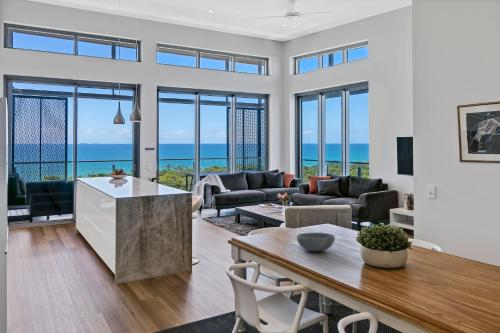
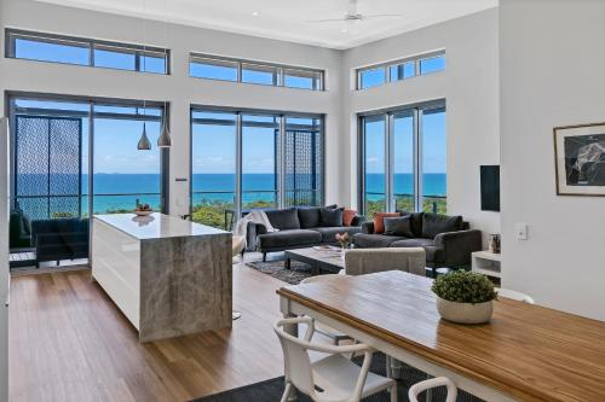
- bowl (315, 242)
